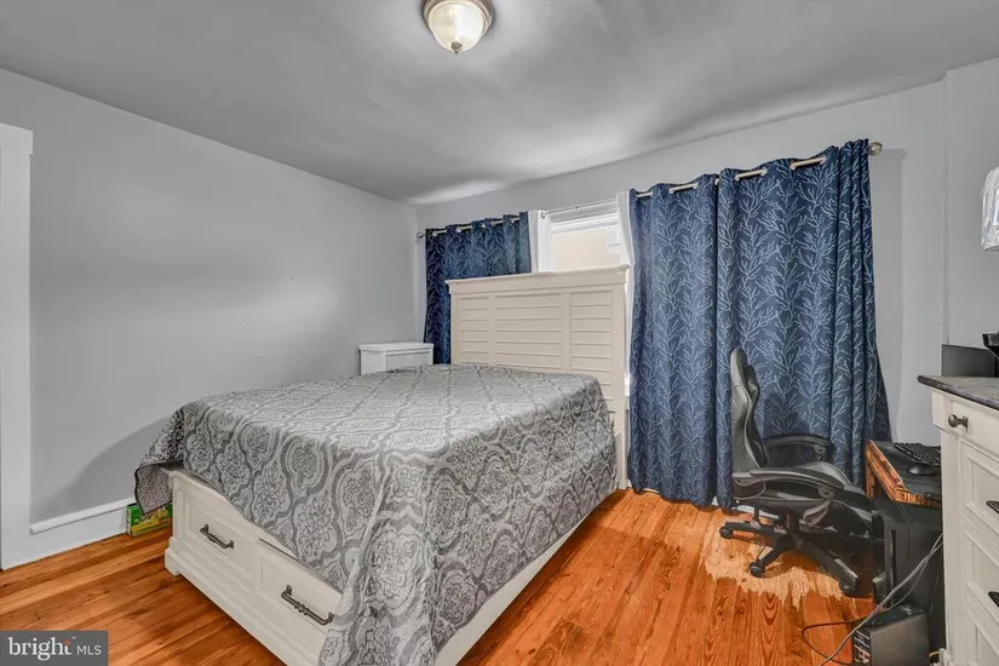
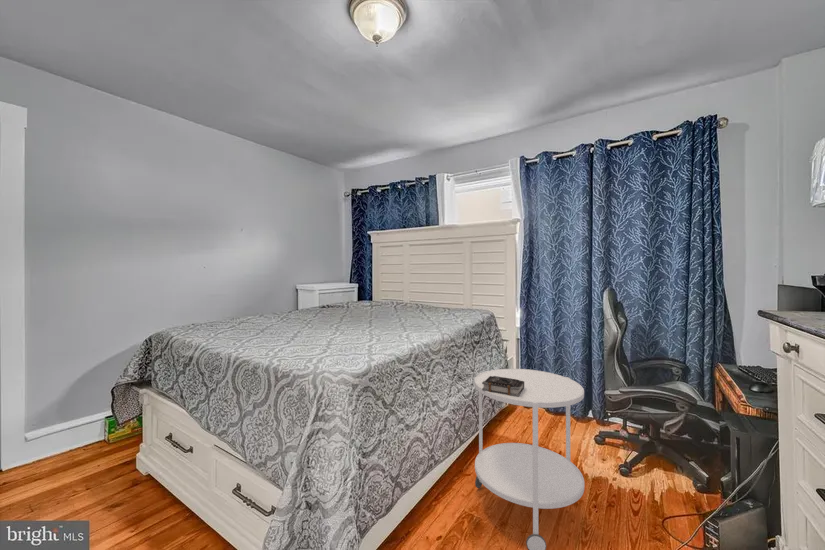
+ book (503, 383)
+ side table (526, 445)
